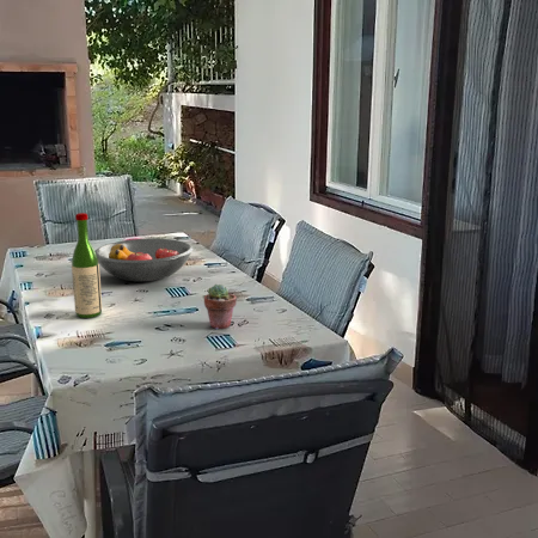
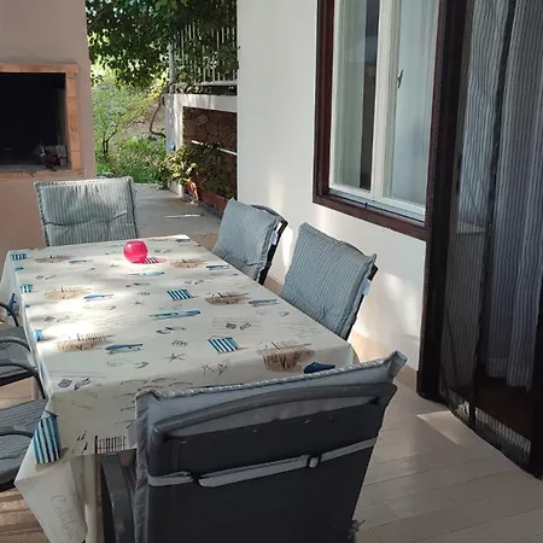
- wine bottle (85, 264)
- fruit bowl (143, 258)
- potted succulent (220, 305)
